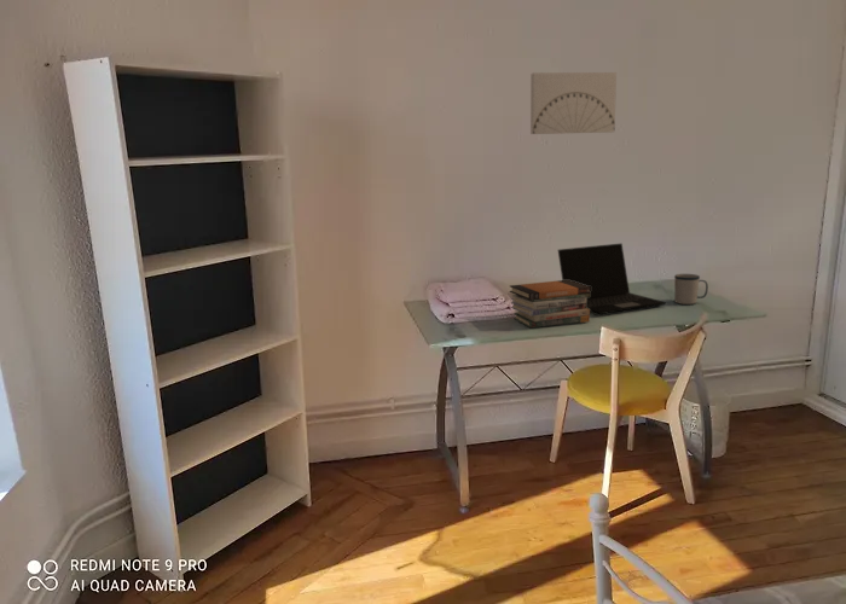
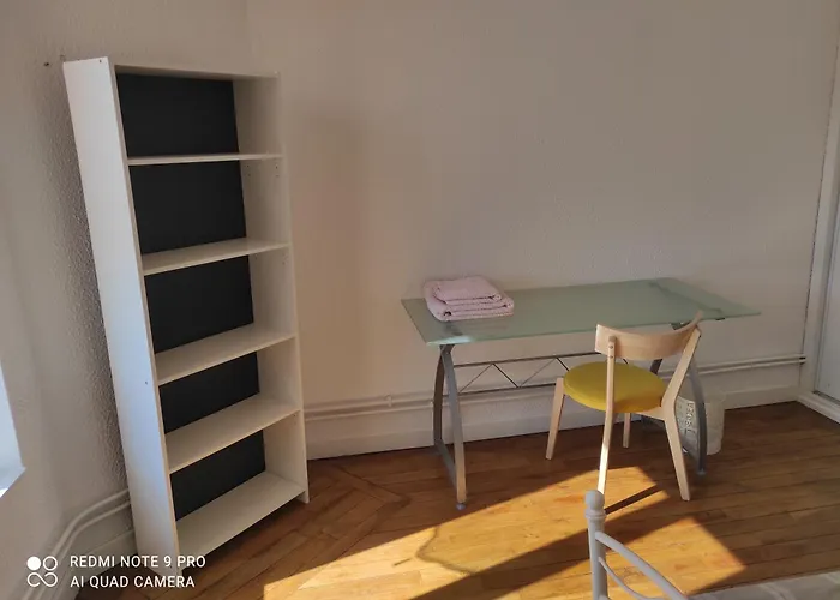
- book stack (549, 303)
- wall art (573, 103)
- laptop (610, 277)
- mug (689, 289)
